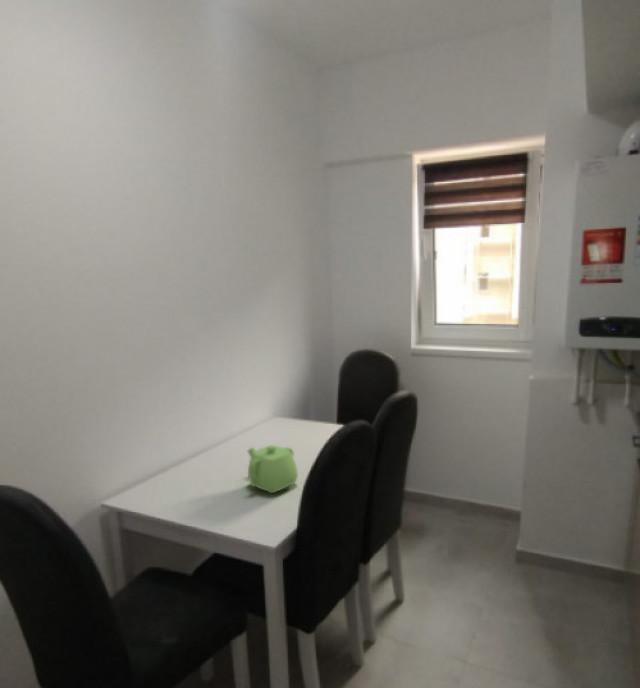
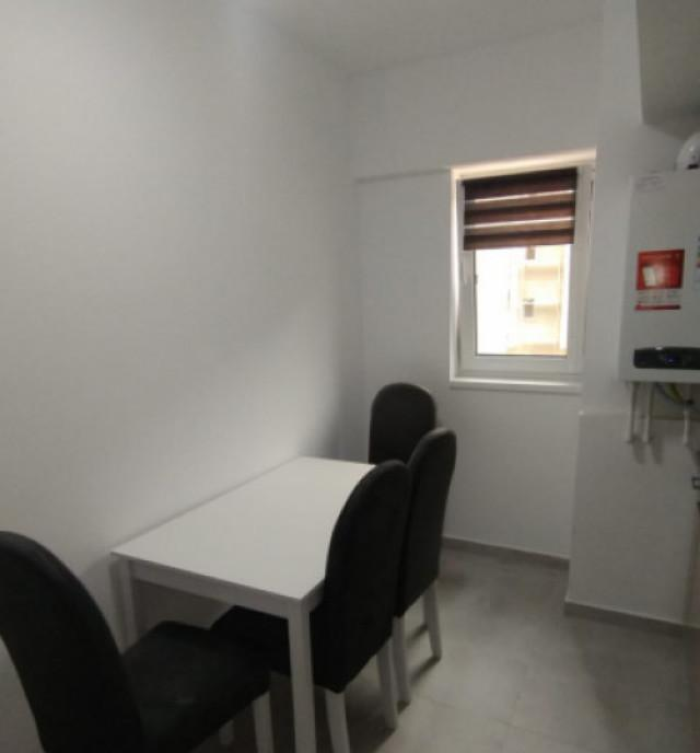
- teapot (267, 464)
